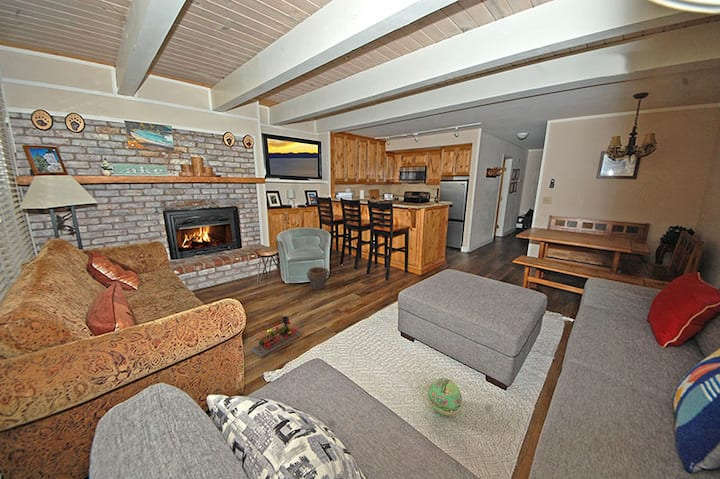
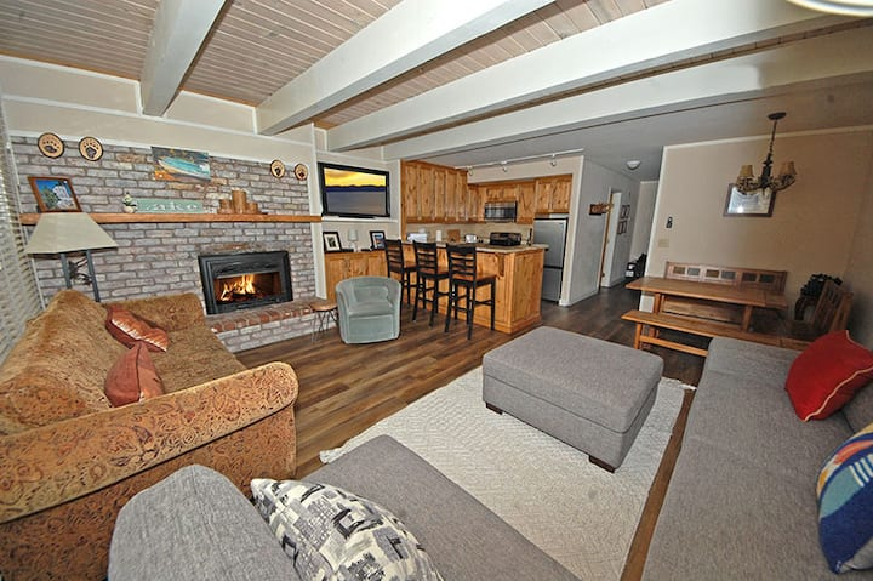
- toy train (277, 331)
- ball (444, 396)
- bucket (318, 278)
